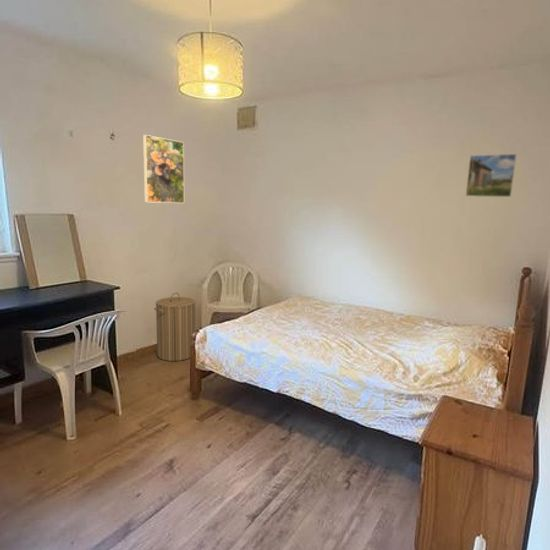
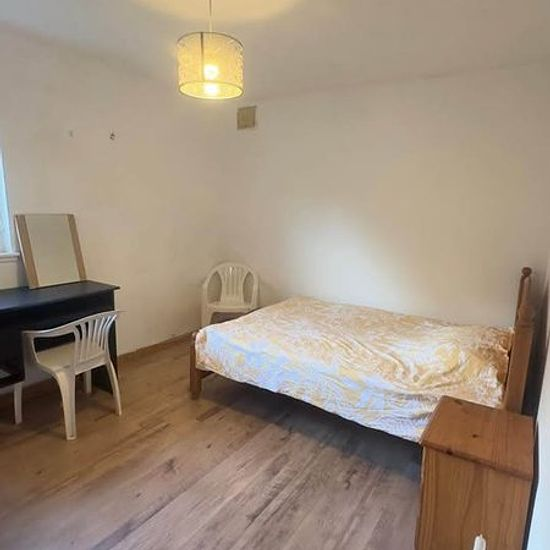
- laundry hamper (176, 323)
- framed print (490, 175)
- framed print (164, 171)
